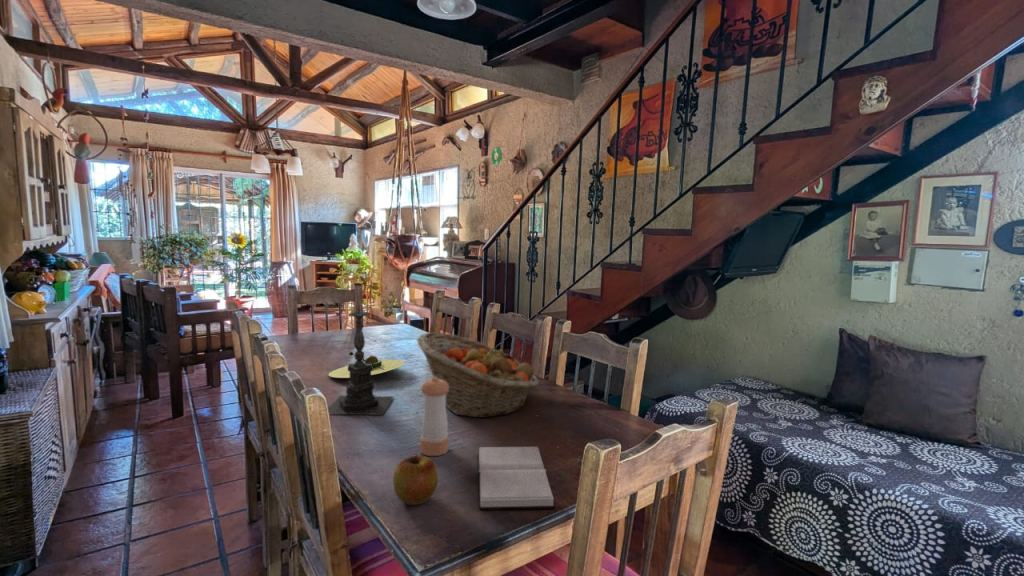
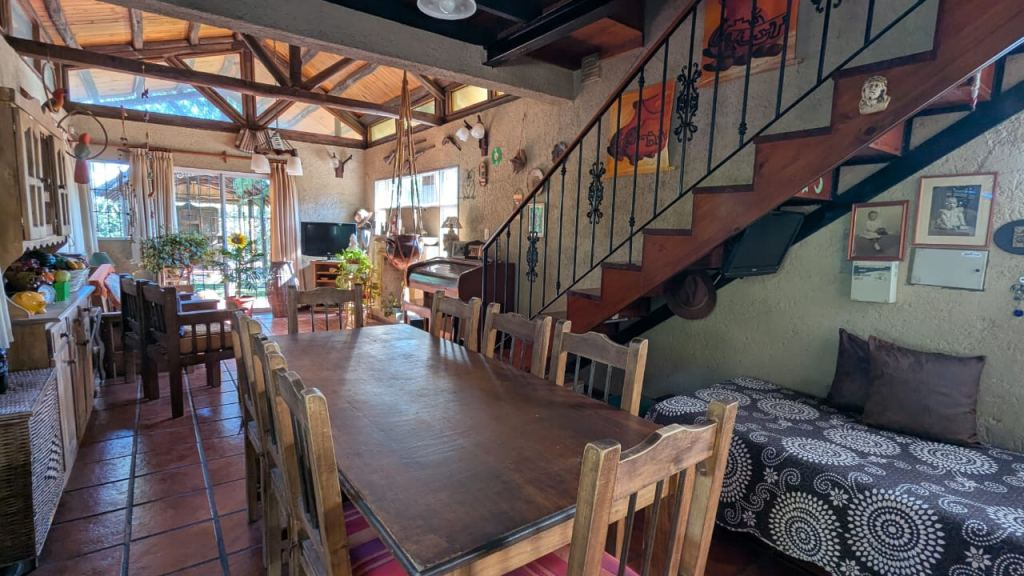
- avocado (367, 363)
- apple (415, 476)
- candle holder (360, 351)
- pepper shaker (434, 413)
- fruit basket (477, 368)
- hardback book (512, 472)
